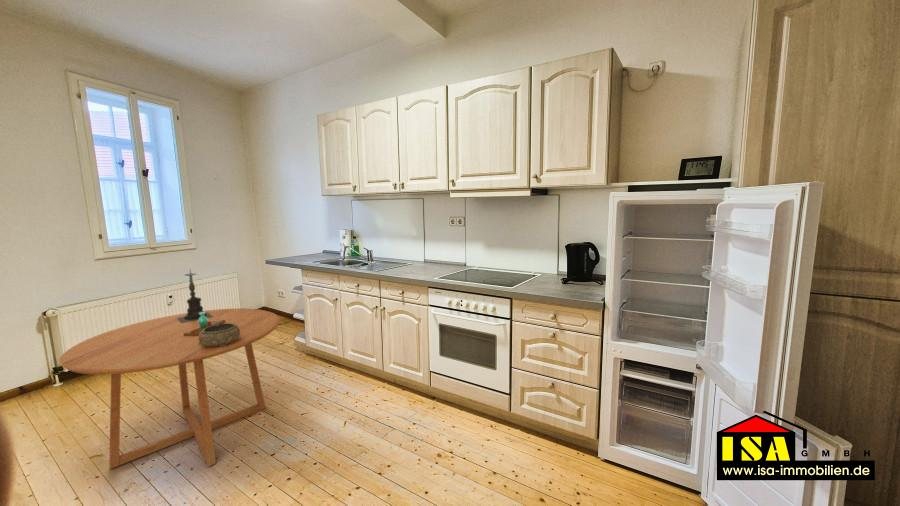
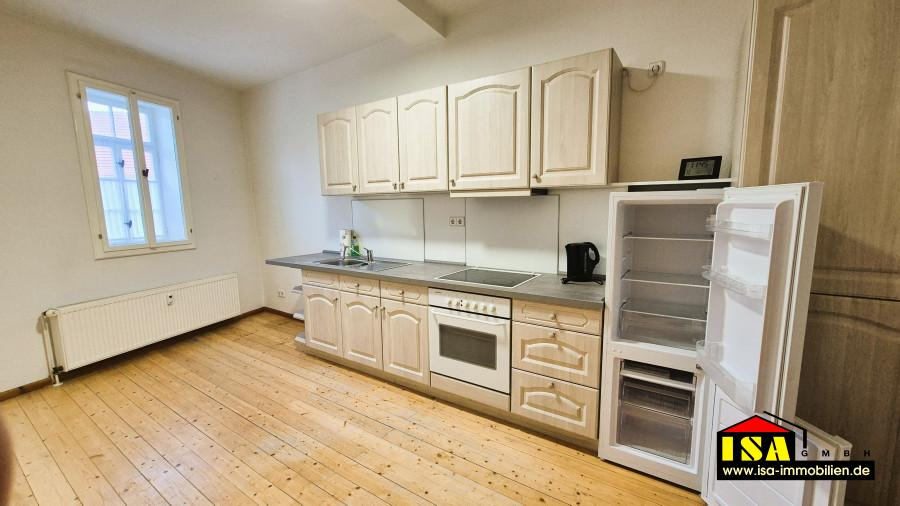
- decorative bowl (218, 334)
- candle holder (192, 291)
- vase (204, 319)
- dining table (187, 383)
